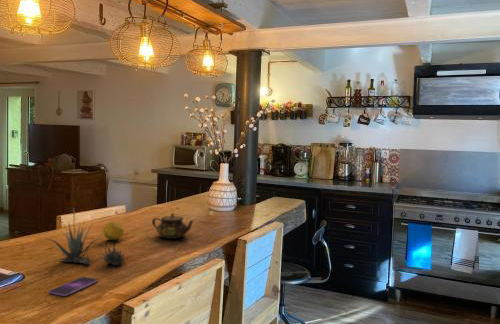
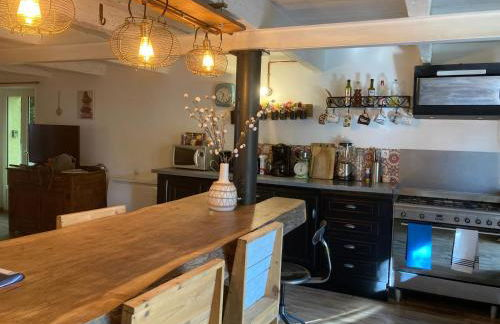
- smartphone (74, 285)
- succulent plant (87, 234)
- fruit (113, 231)
- teapot (172, 224)
